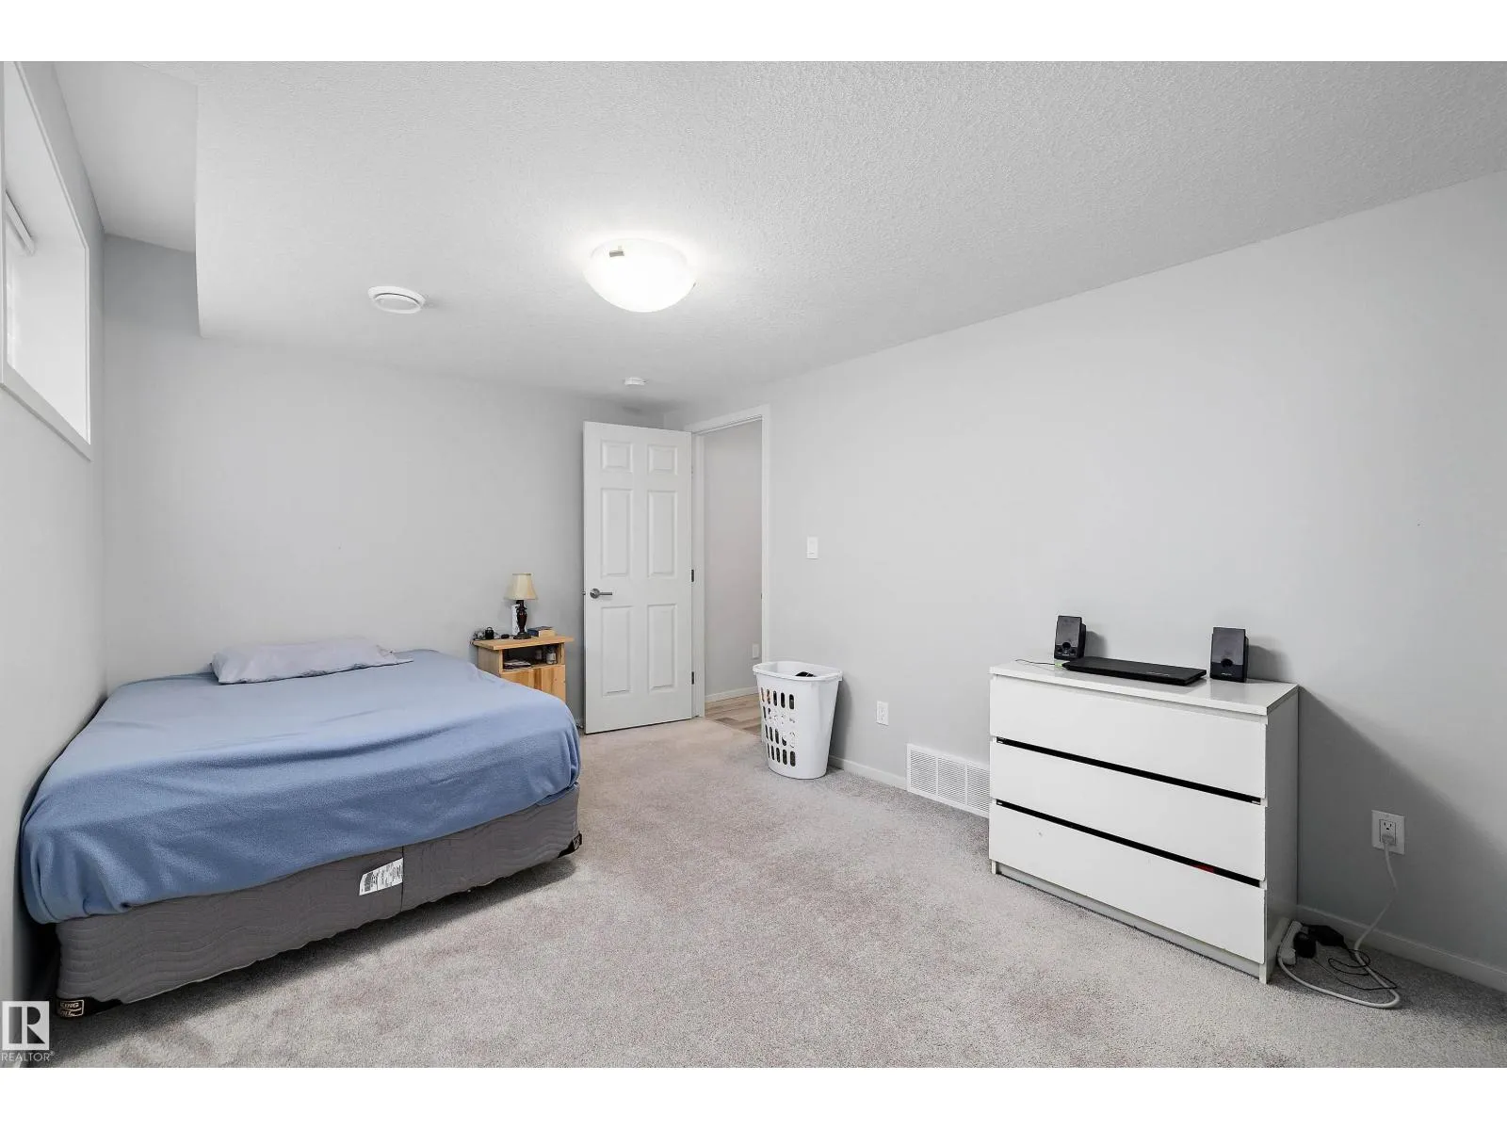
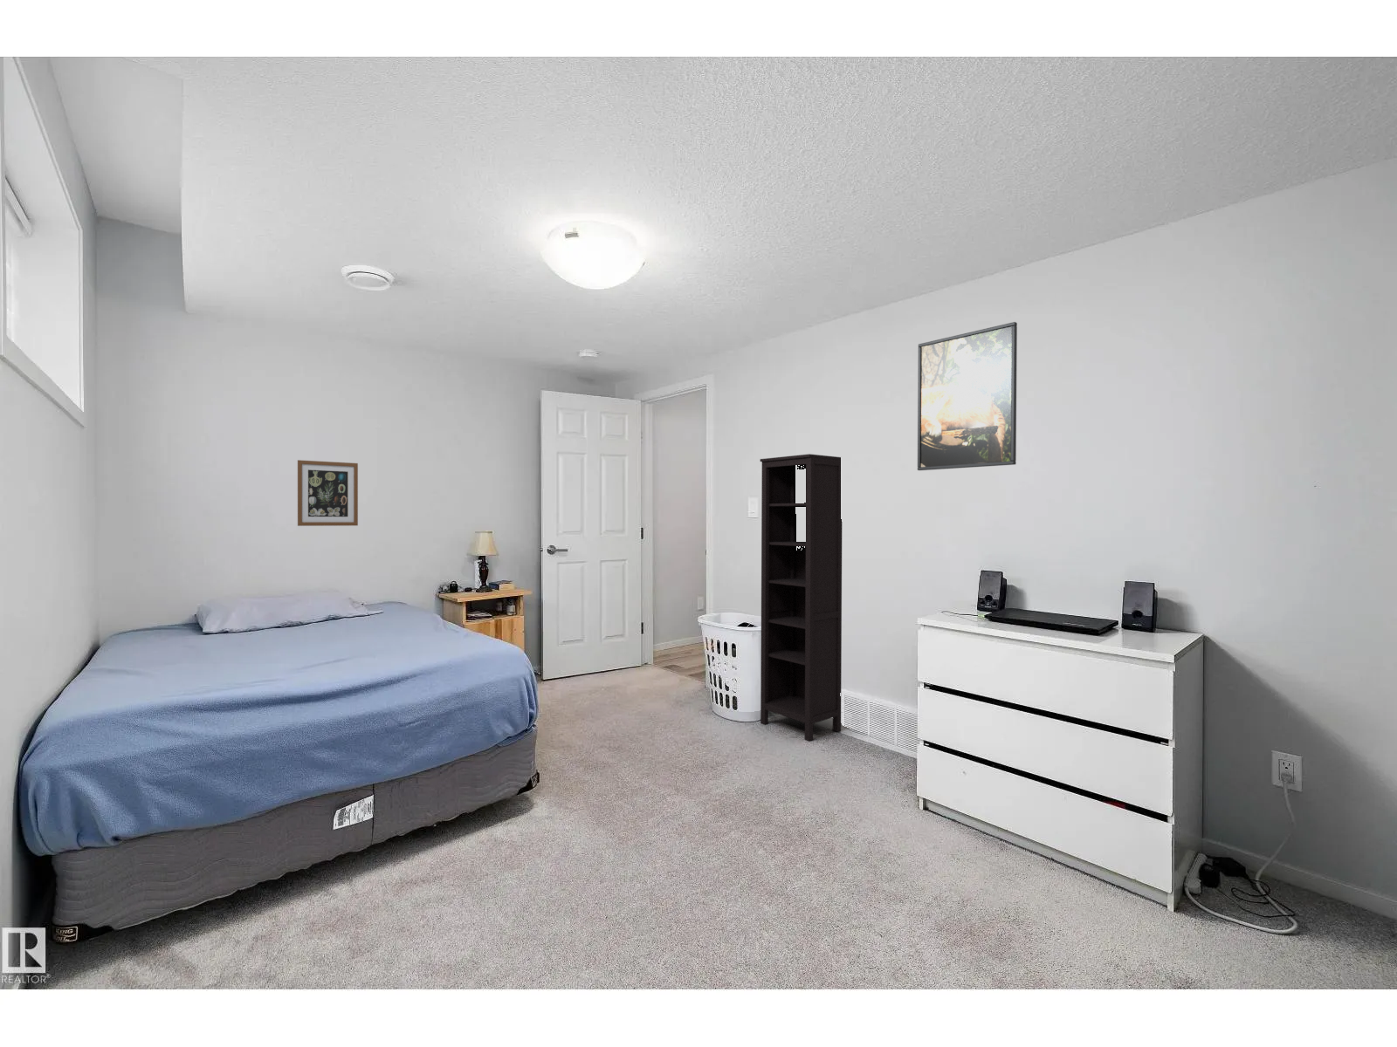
+ wall art (328, 493)
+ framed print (964, 400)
+ bookcase (800, 593)
